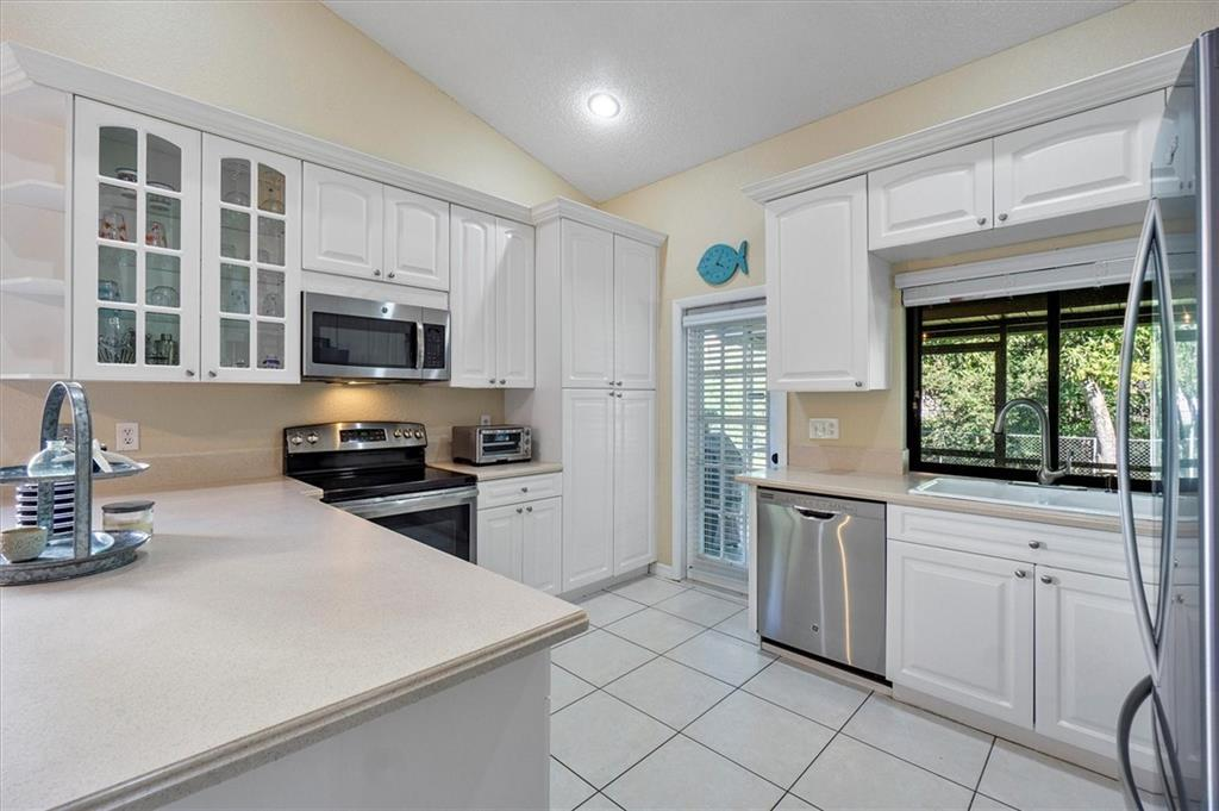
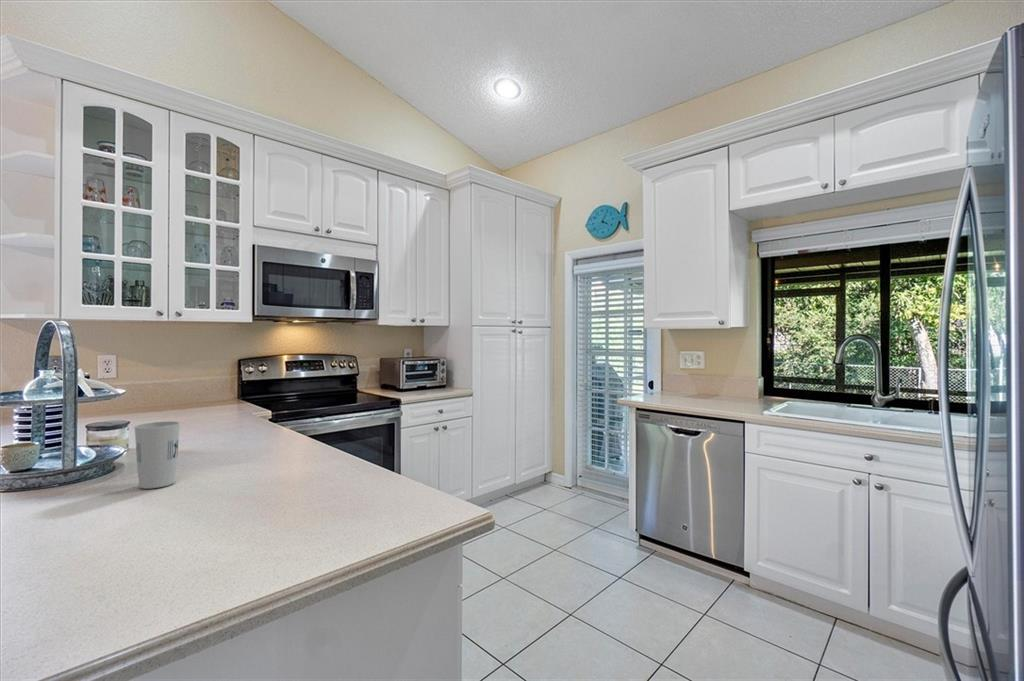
+ cup (157, 454)
